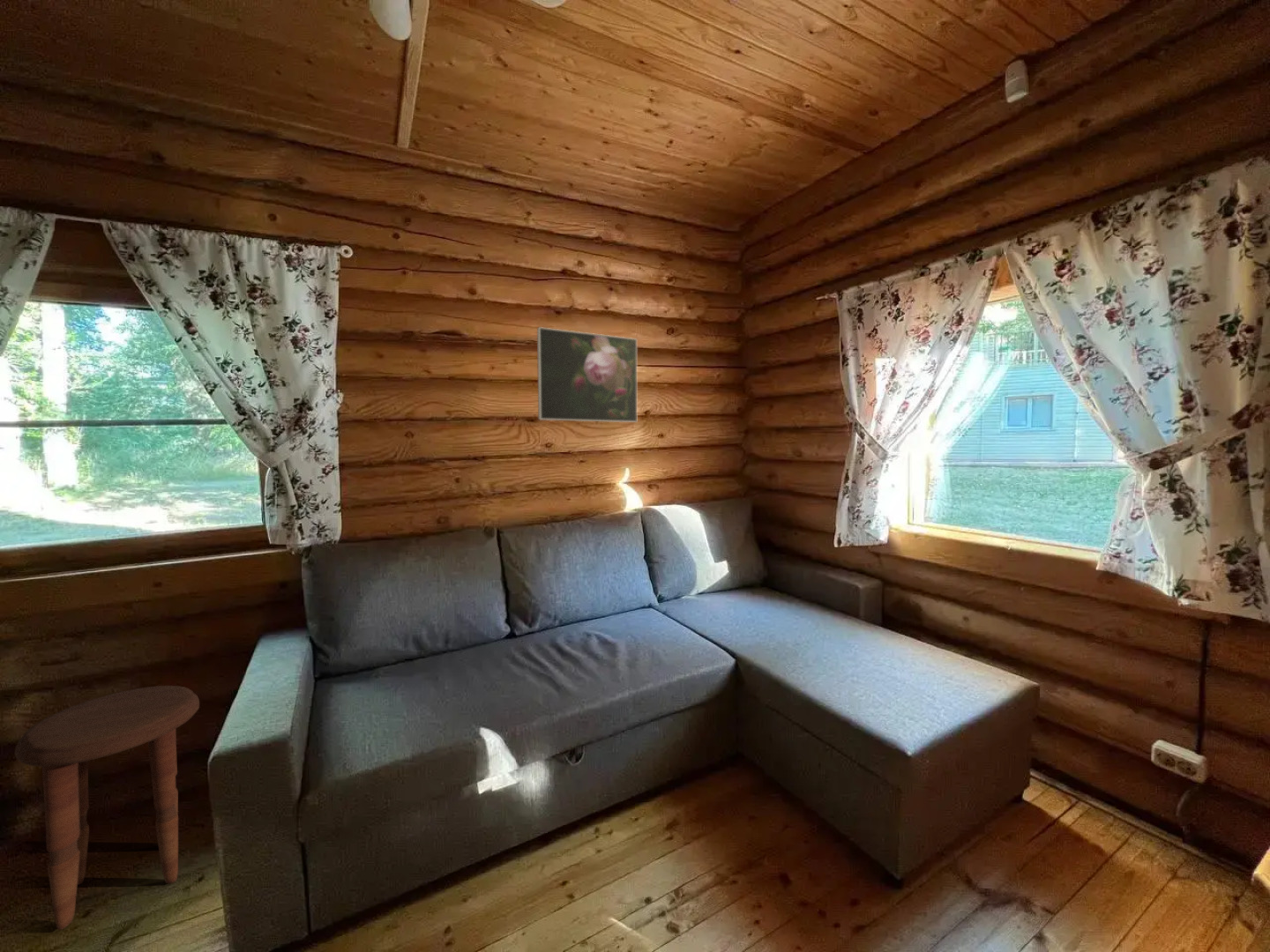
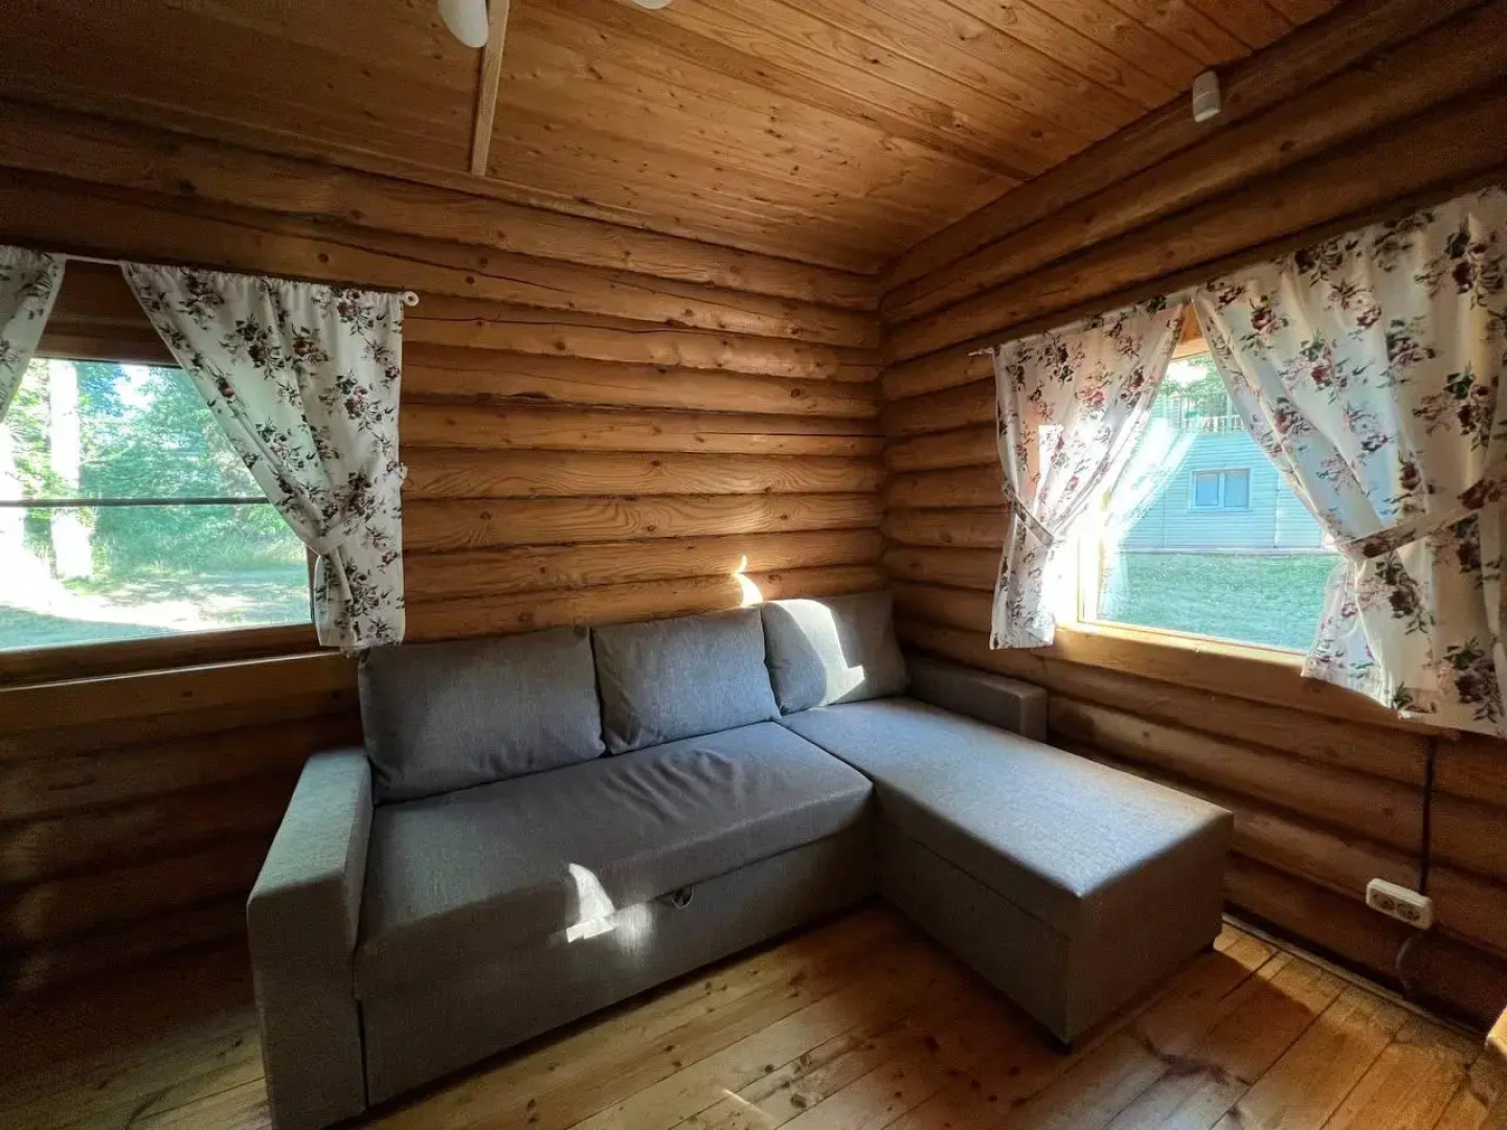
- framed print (589, 377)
- side table (88, 804)
